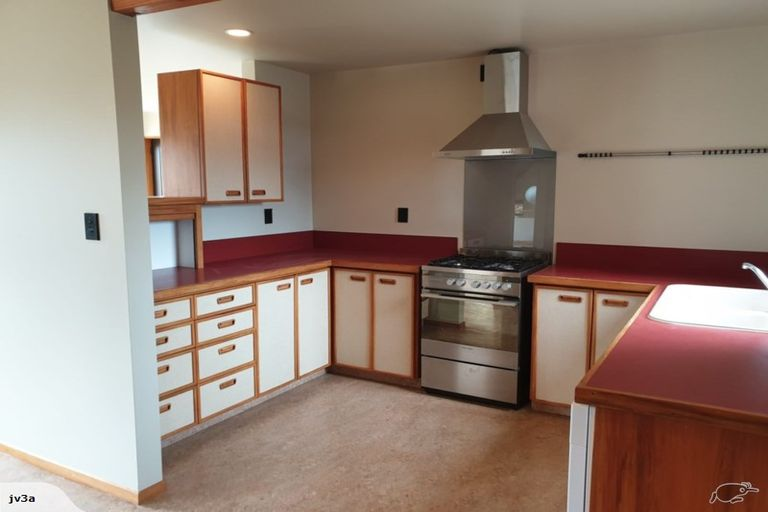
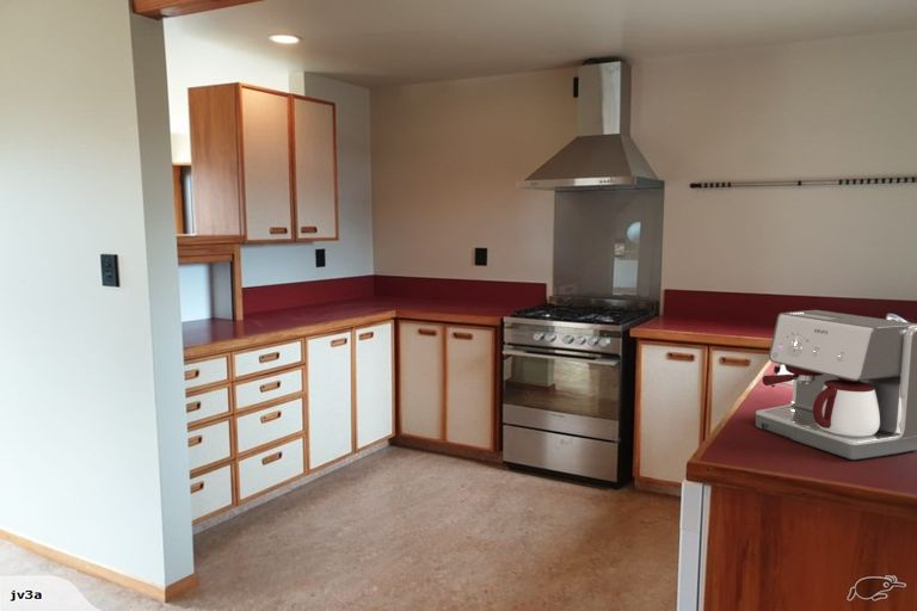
+ coffee maker (837, 377)
